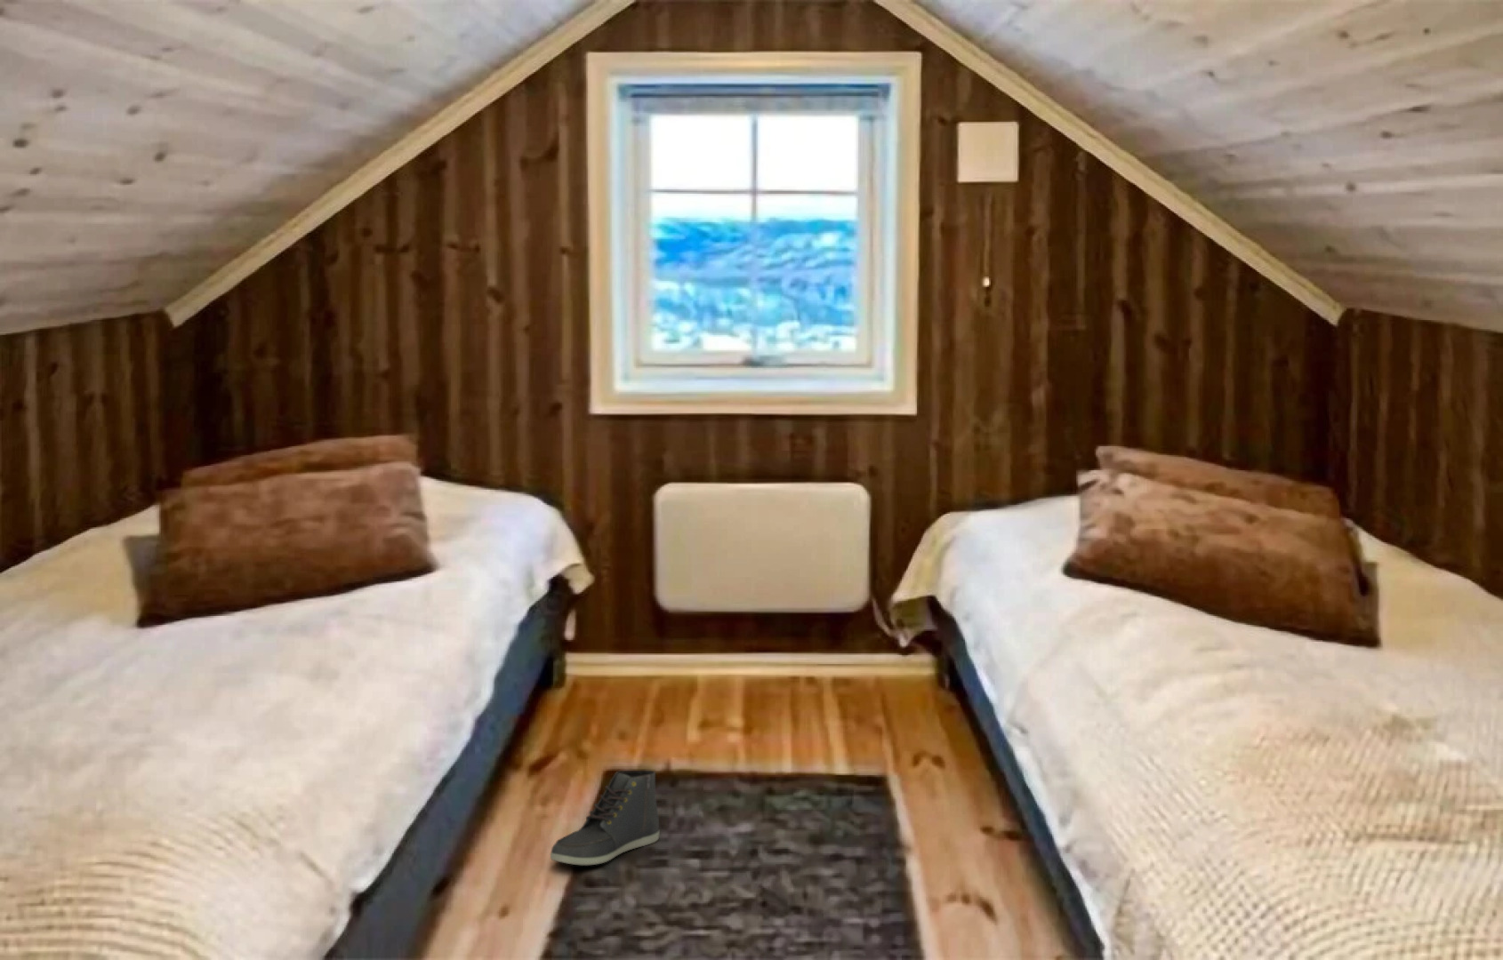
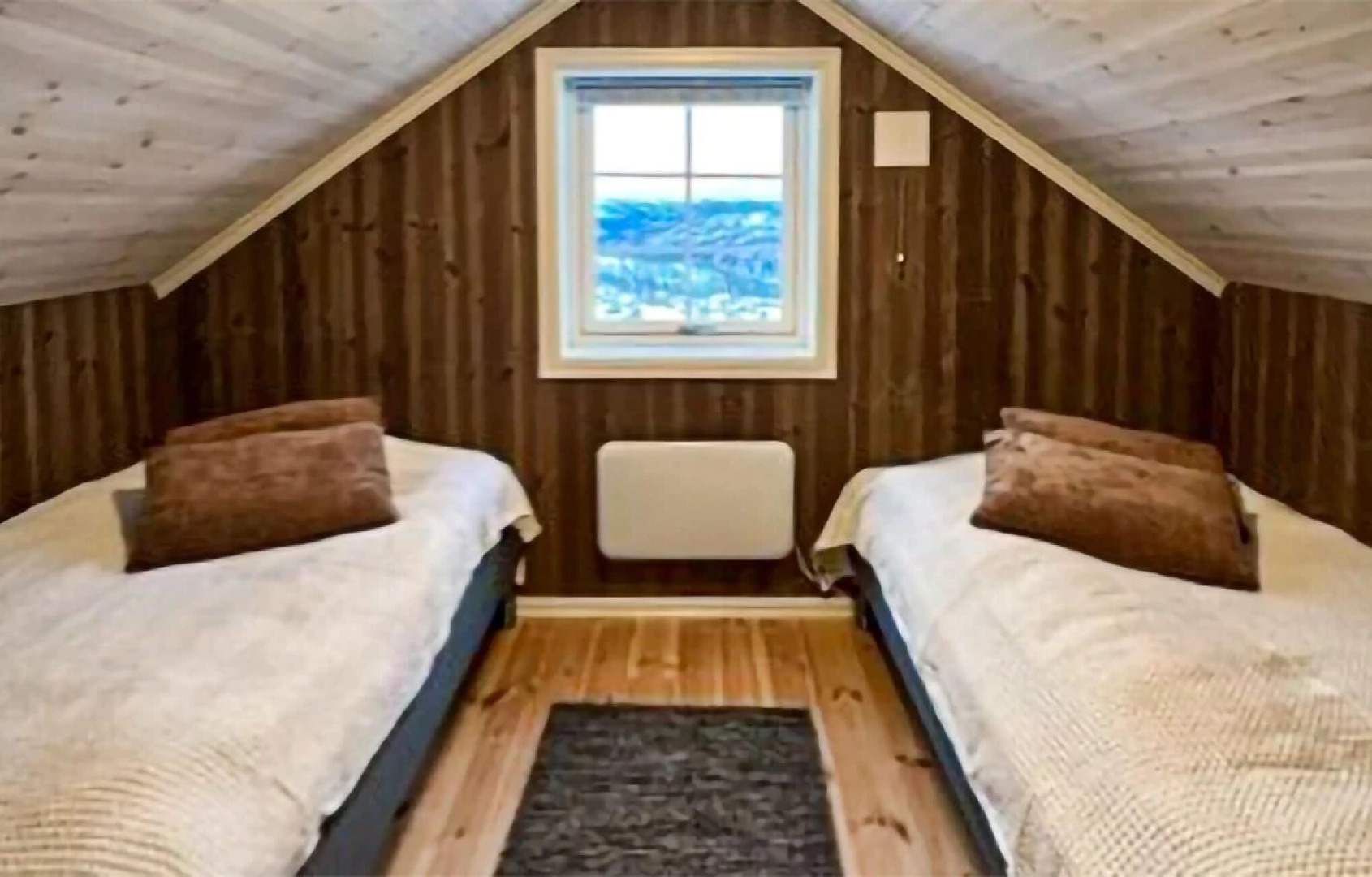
- sneaker (603, 816)
